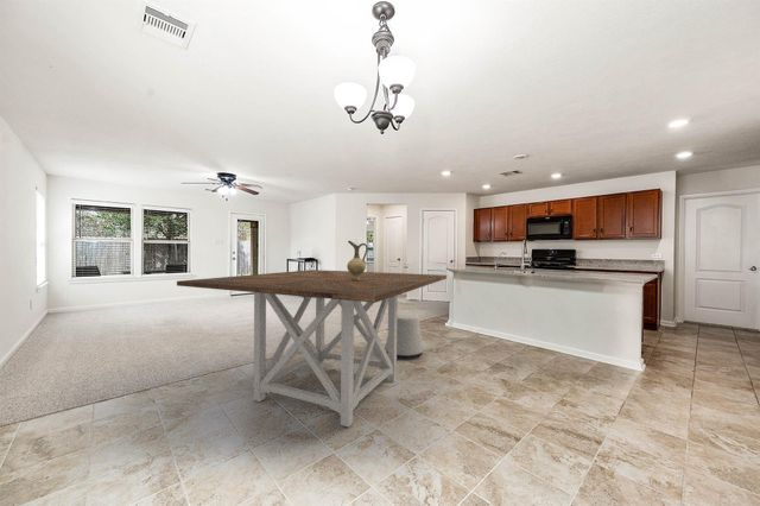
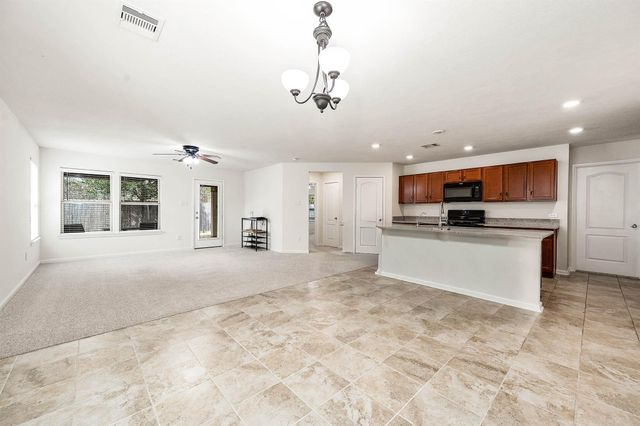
- stool (404, 334)
- ceramic jug (357, 260)
- dining table (335, 337)
